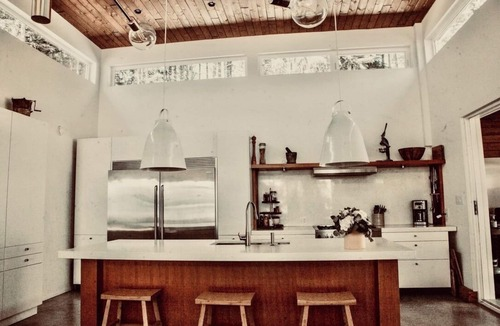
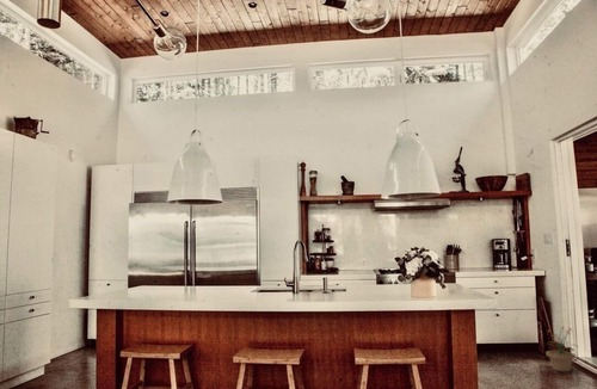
+ potted plant (561, 347)
